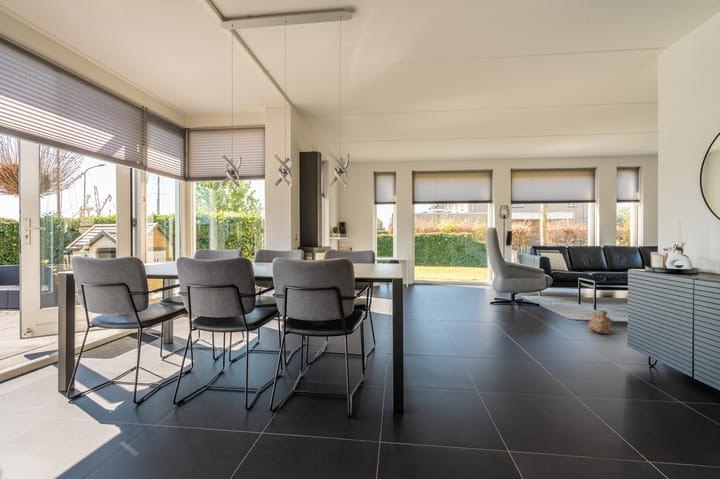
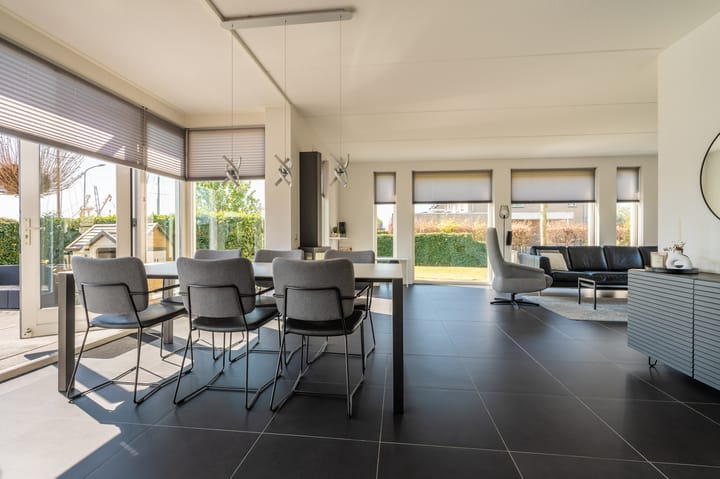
- basket (599, 321)
